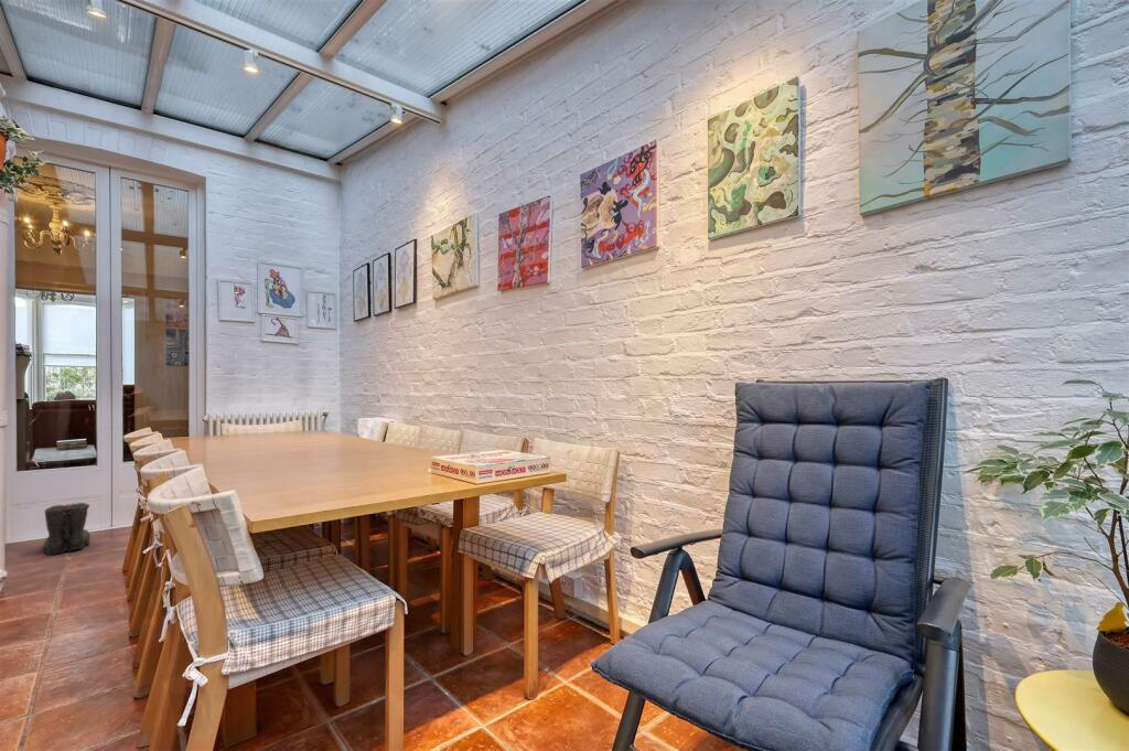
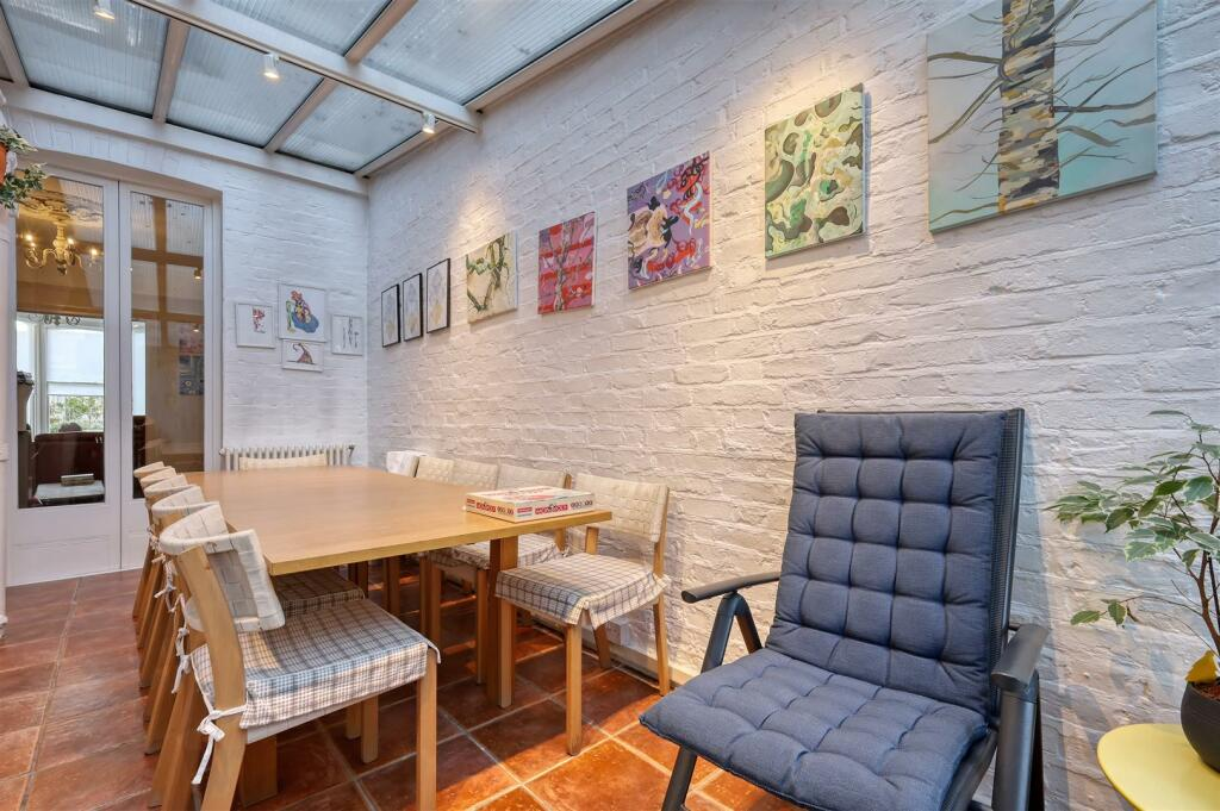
- boots (67, 525)
